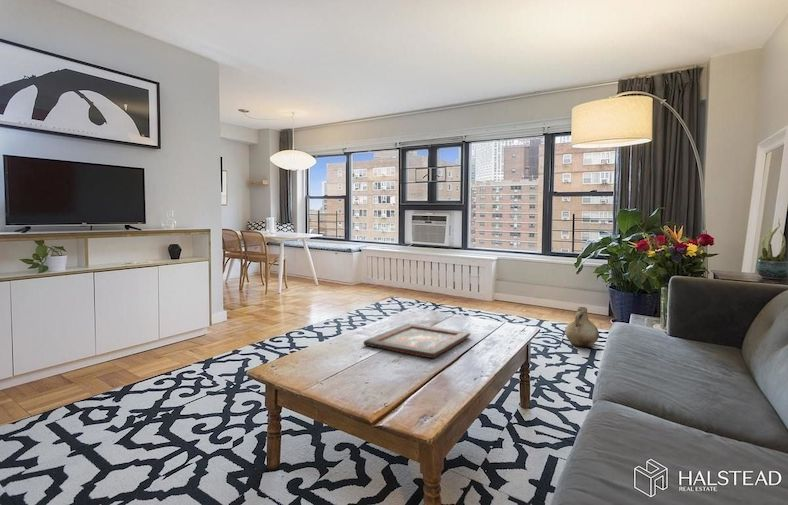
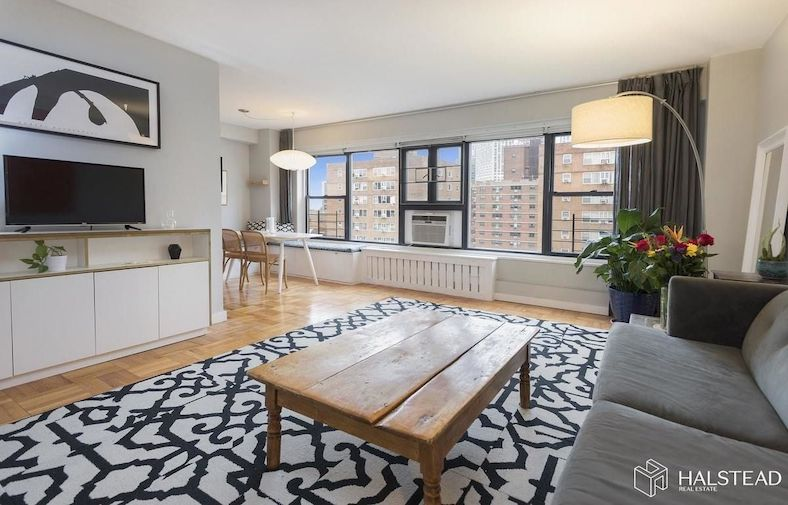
- decorative tray (419, 338)
- ceramic jug (582, 326)
